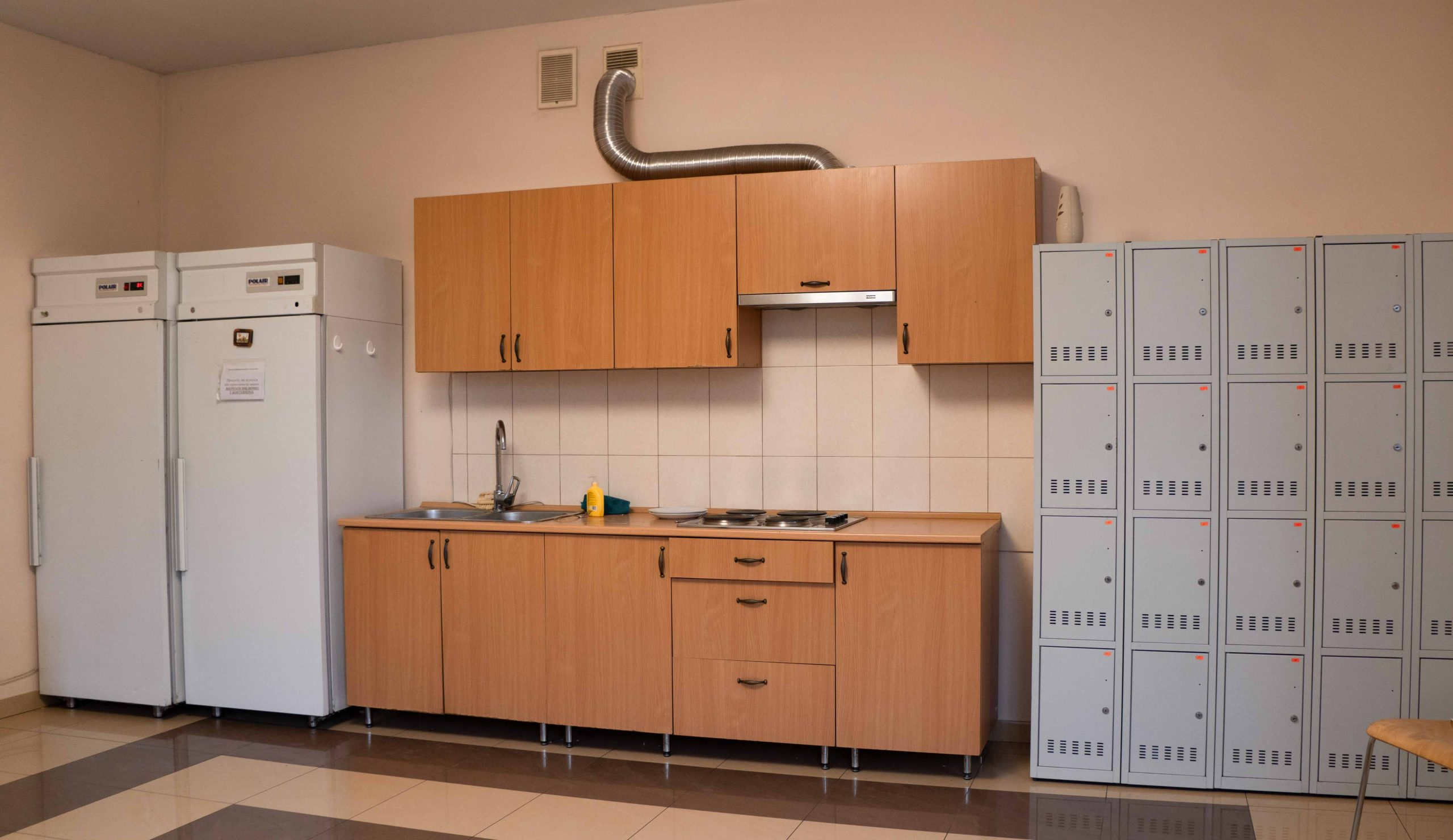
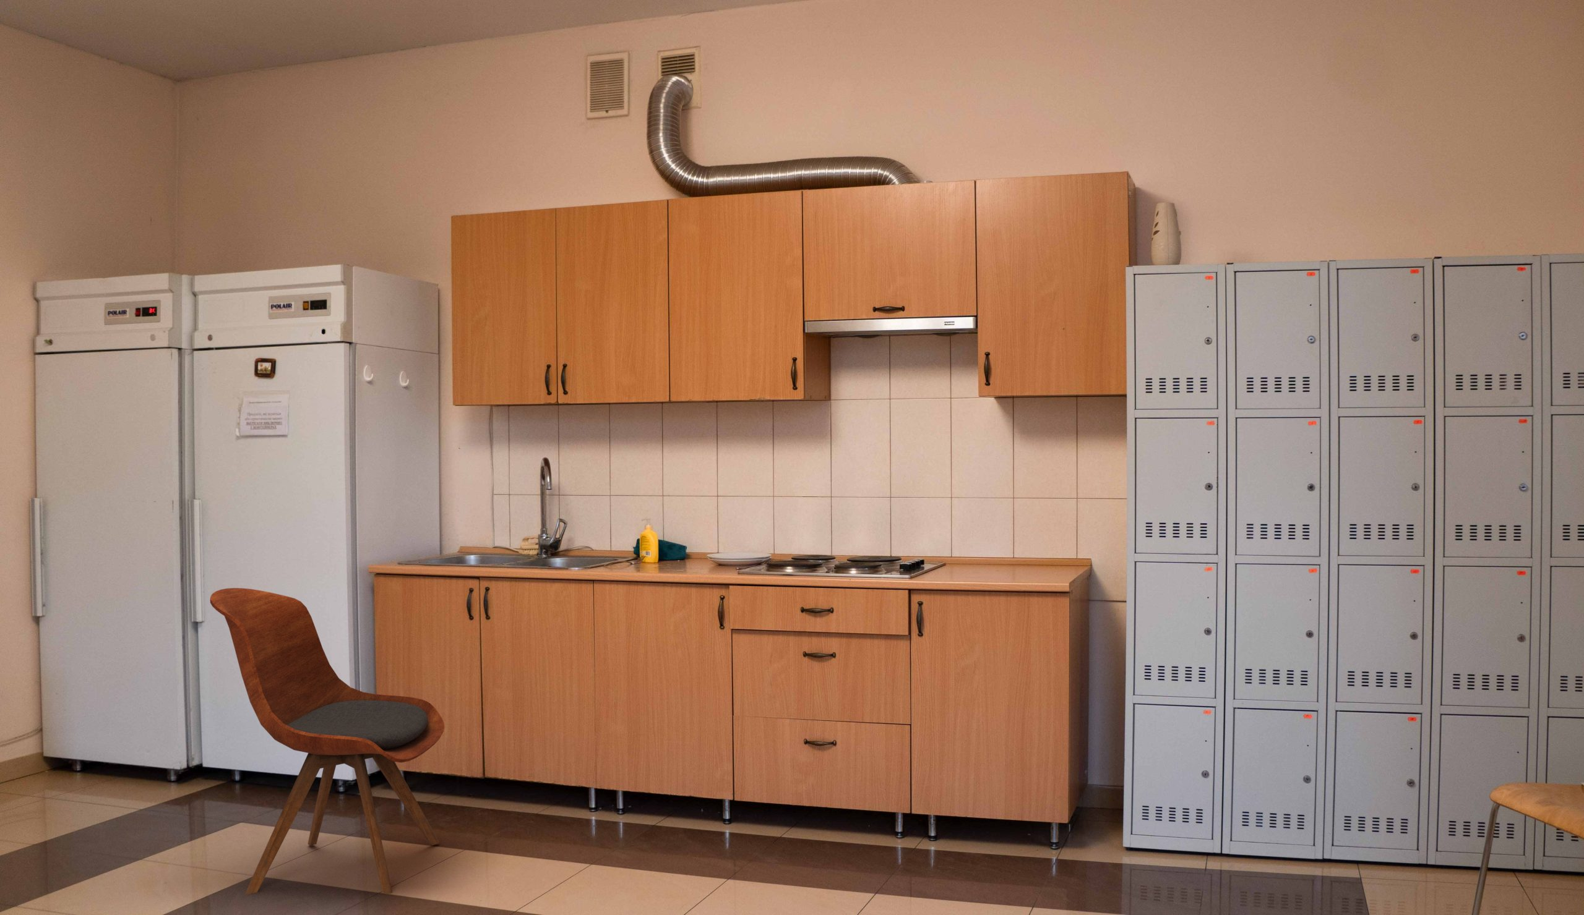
+ dining chair (341, 728)
